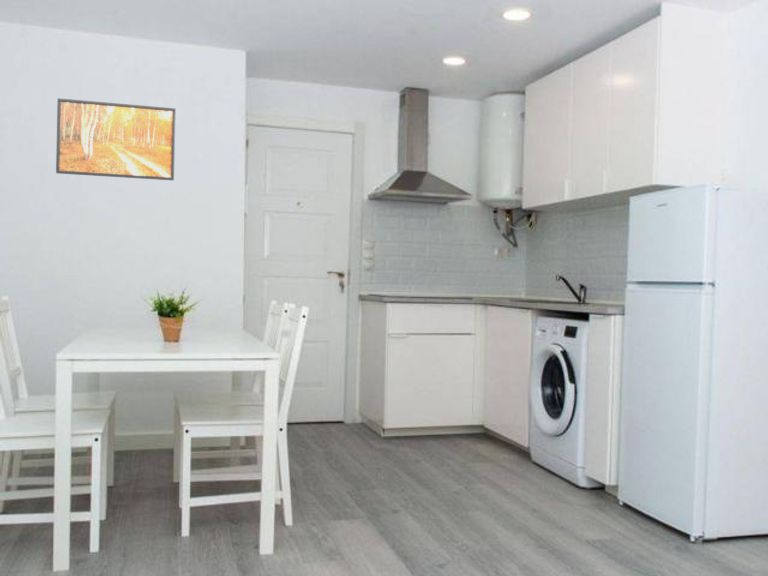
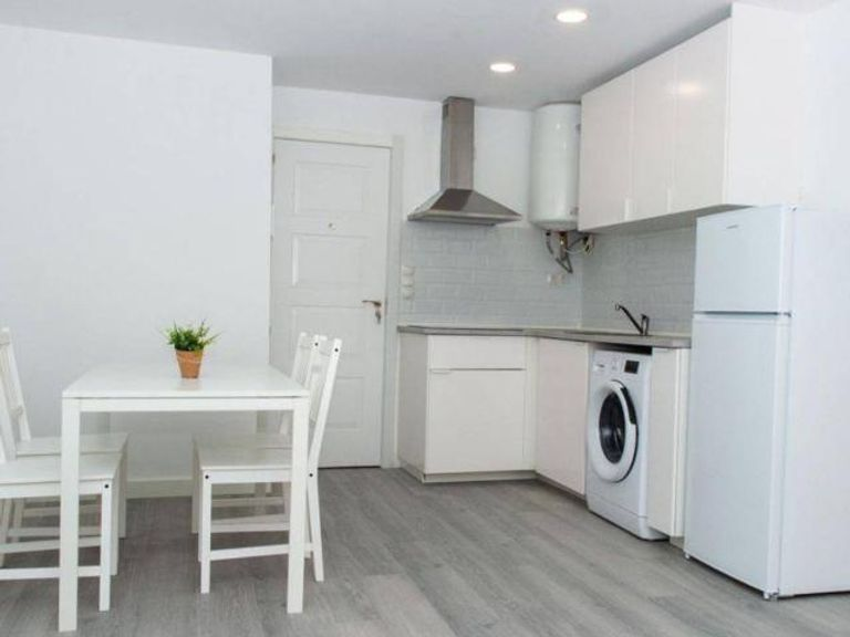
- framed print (117, 140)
